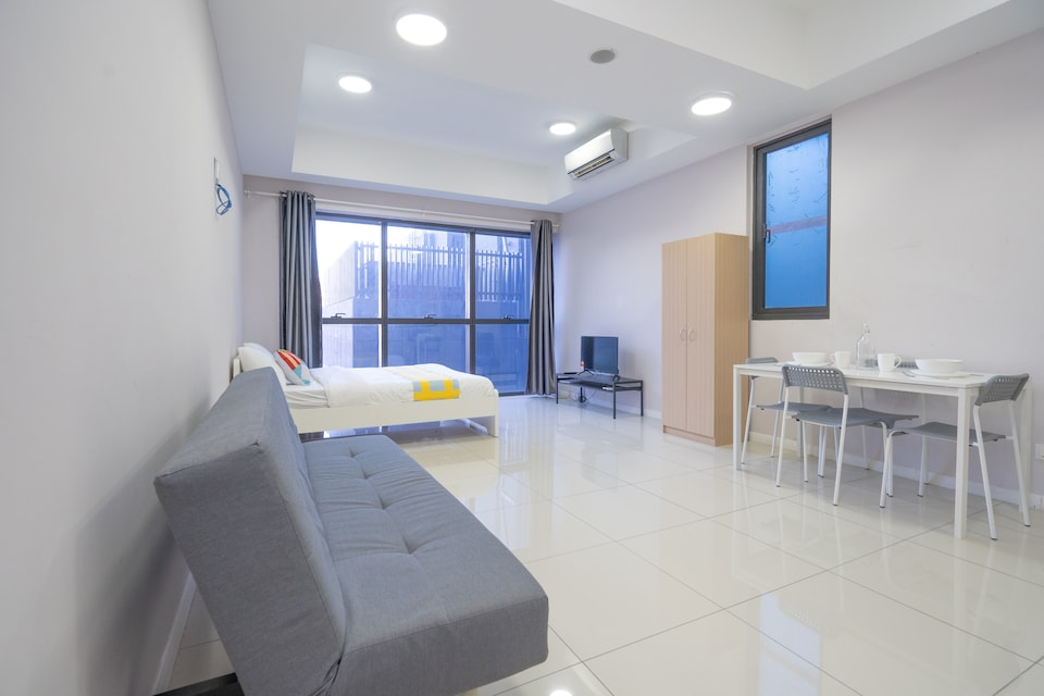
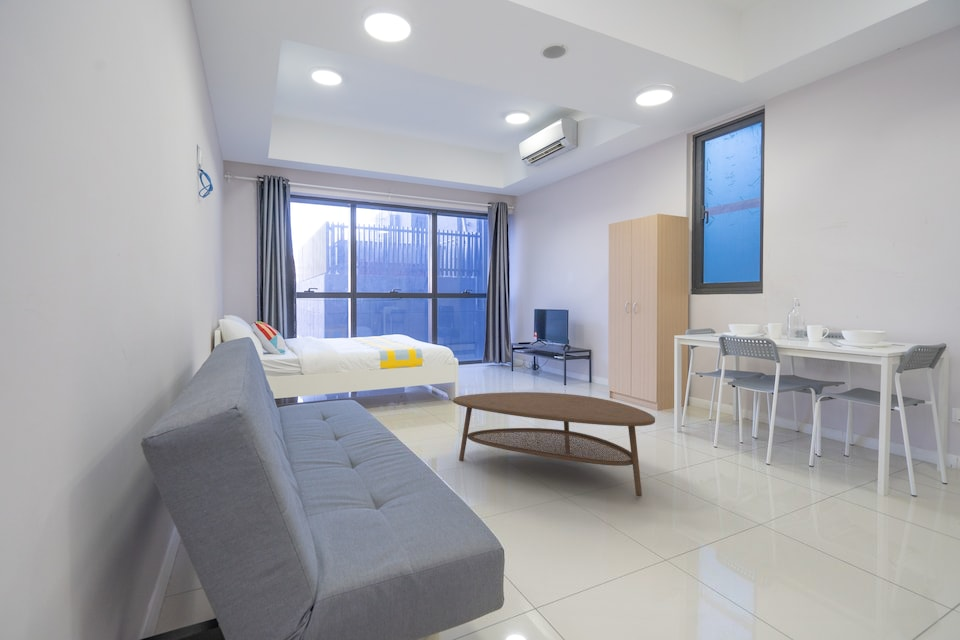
+ coffee table (551, 434)
